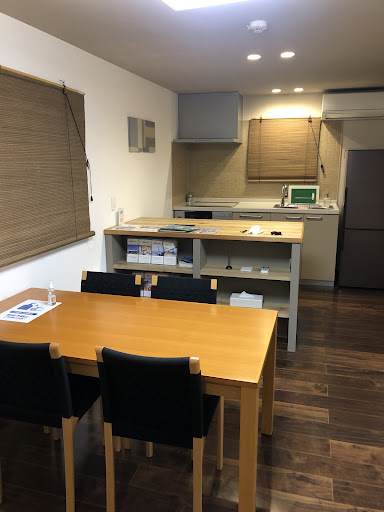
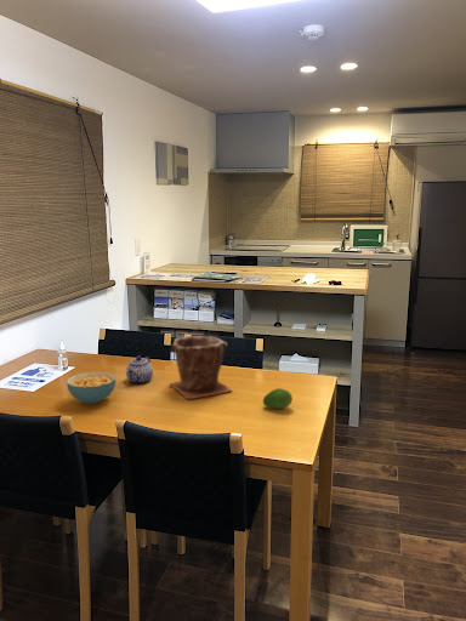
+ cereal bowl (91, 389)
+ plant pot (200, 363)
+ fruit (277, 398)
+ teapot (140, 368)
